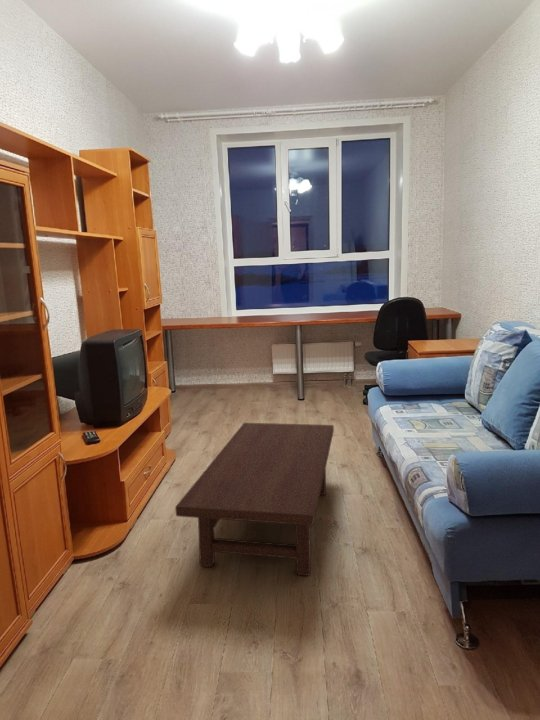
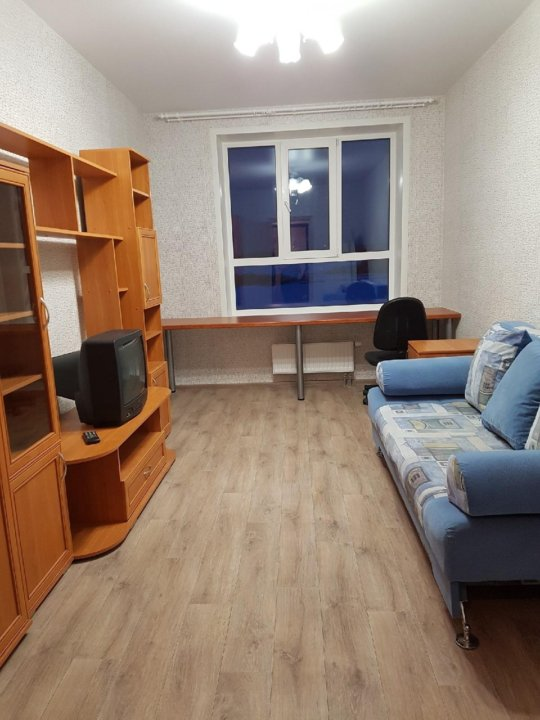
- coffee table (271, 491)
